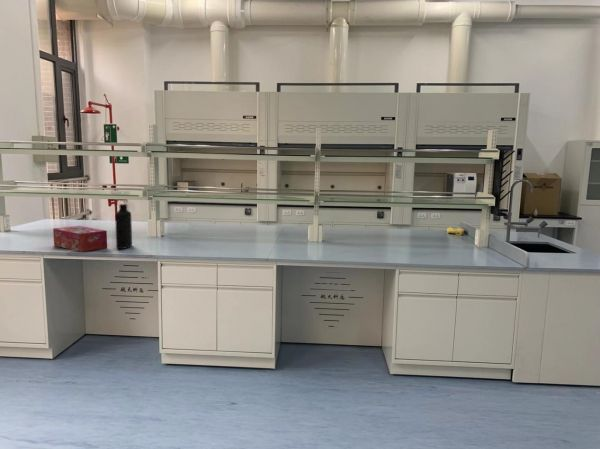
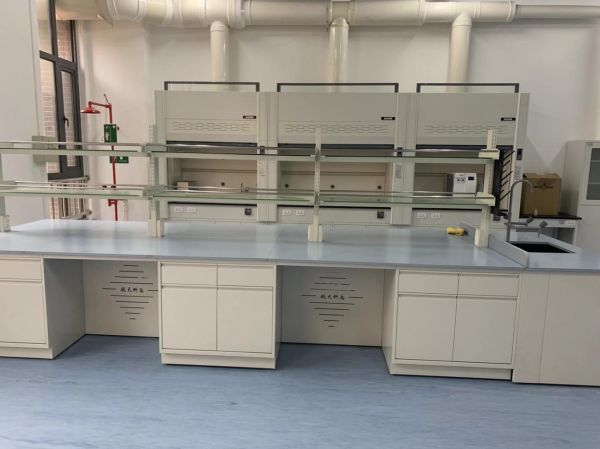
- tissue box (80, 238)
- bottle (123, 226)
